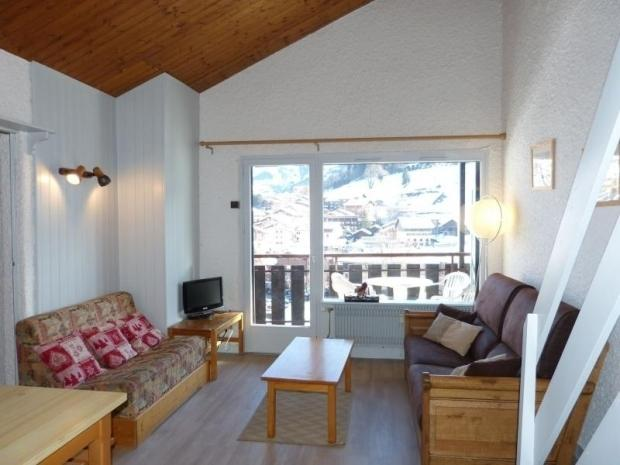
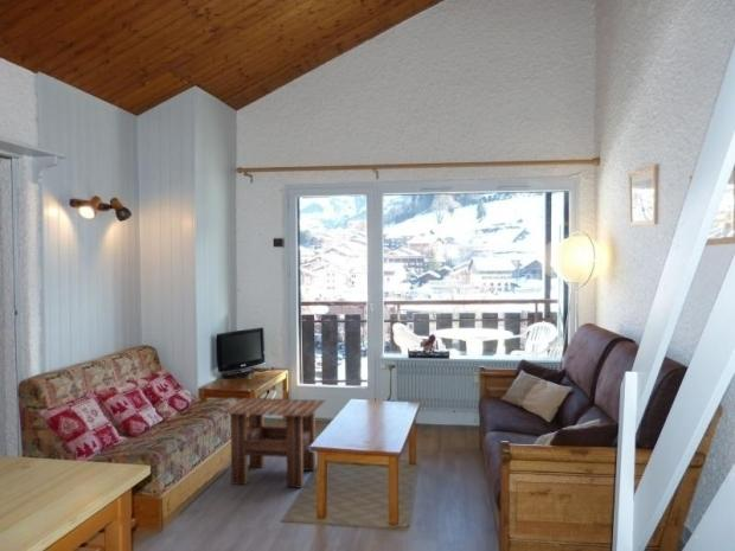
+ side table (275, 441)
